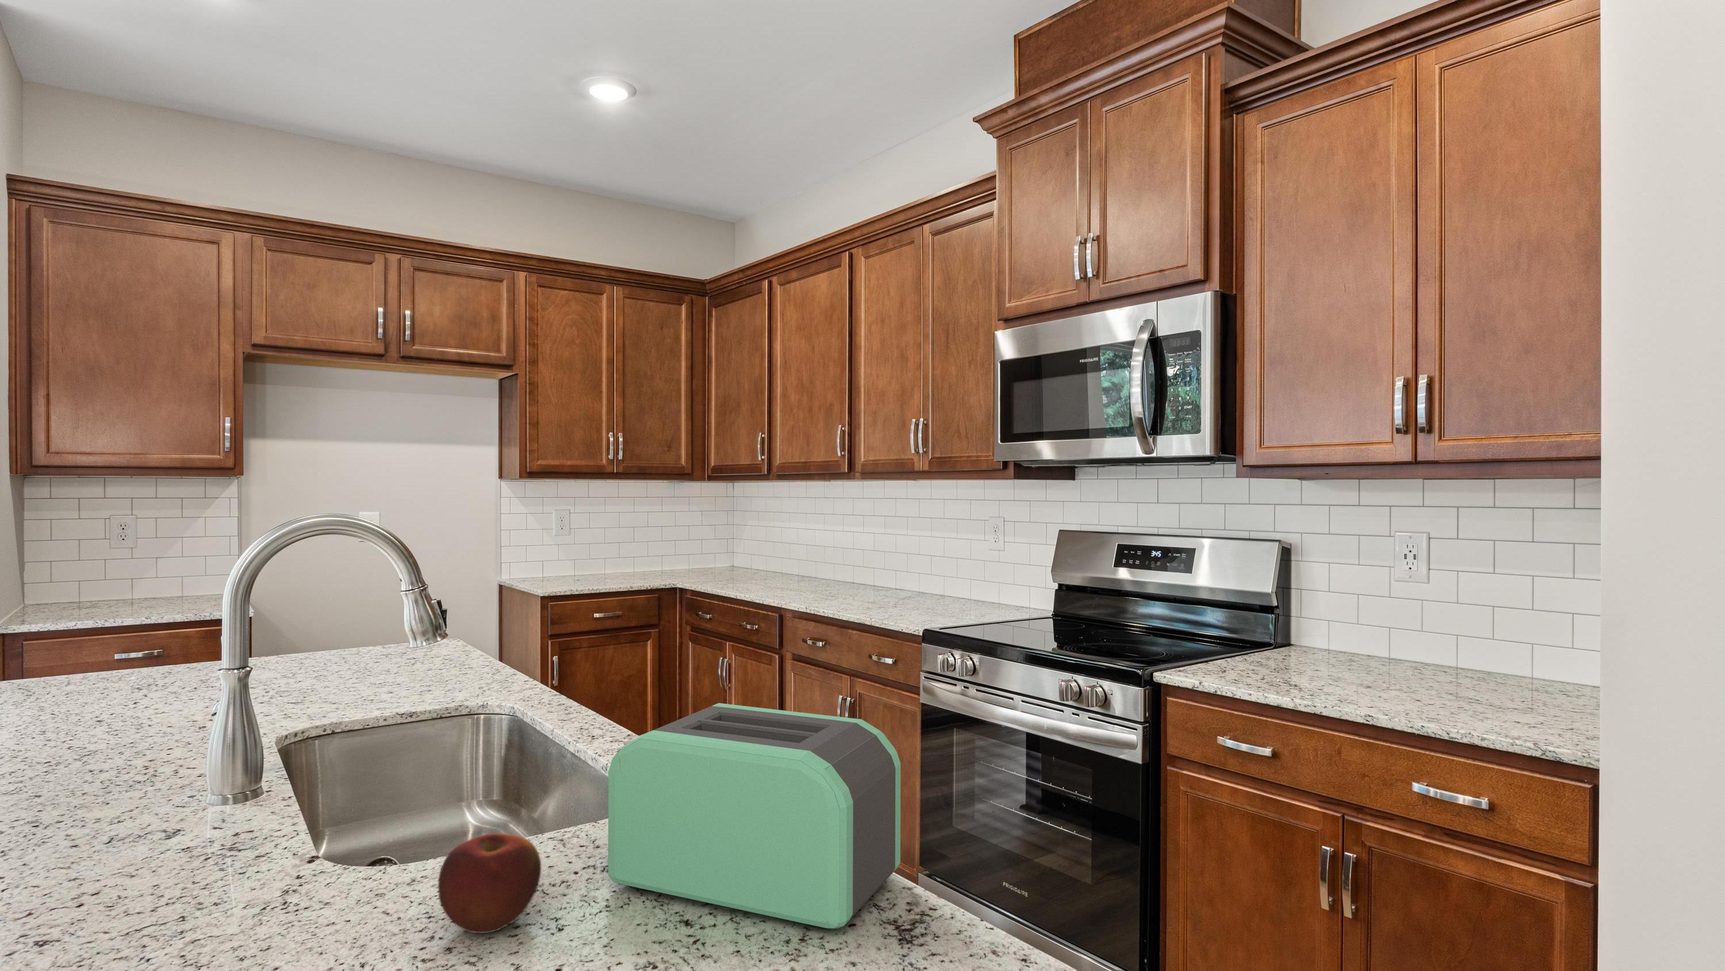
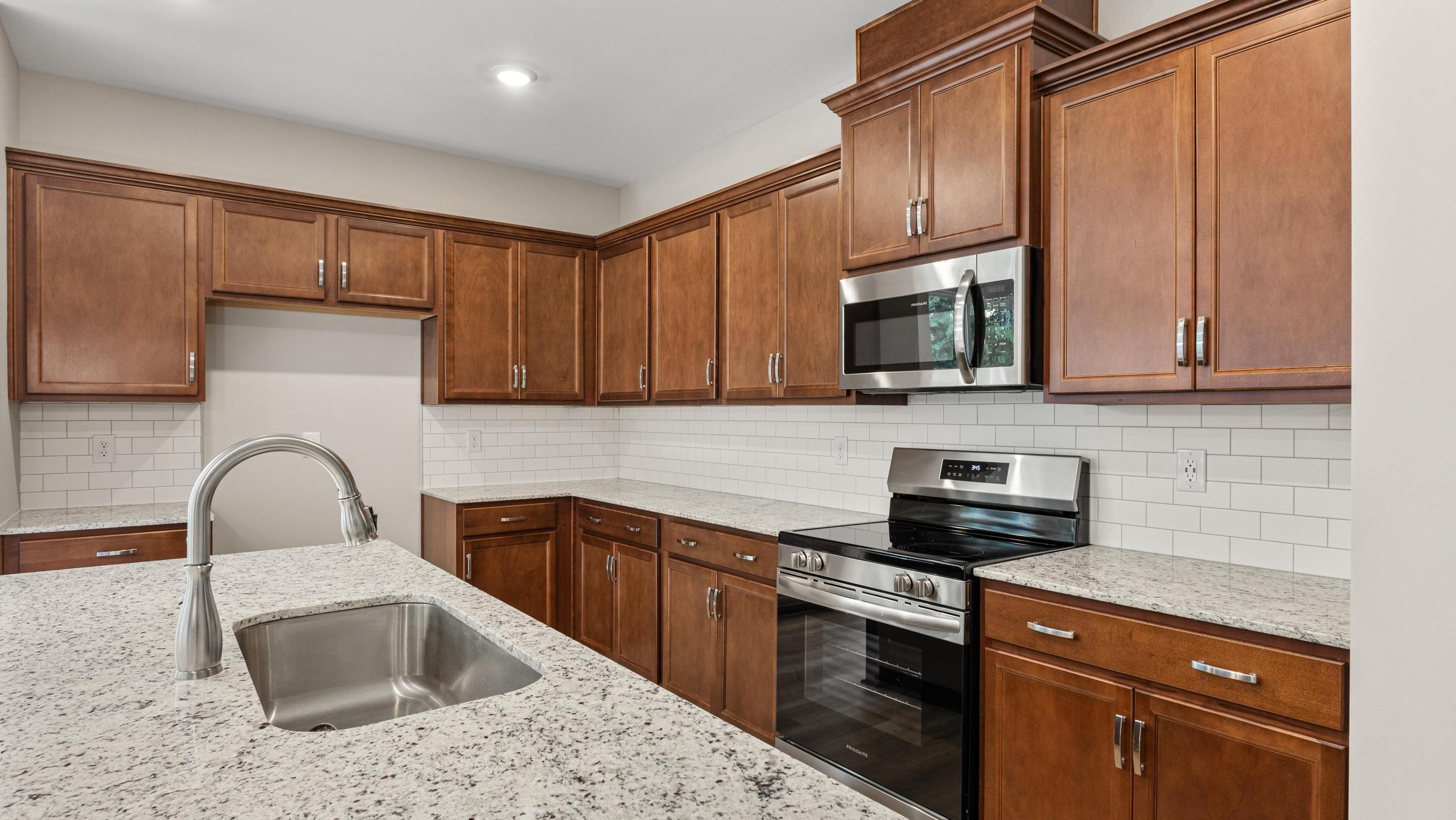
- apple (490, 883)
- toaster (756, 804)
